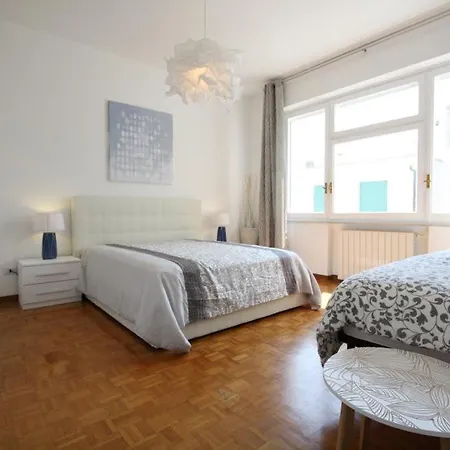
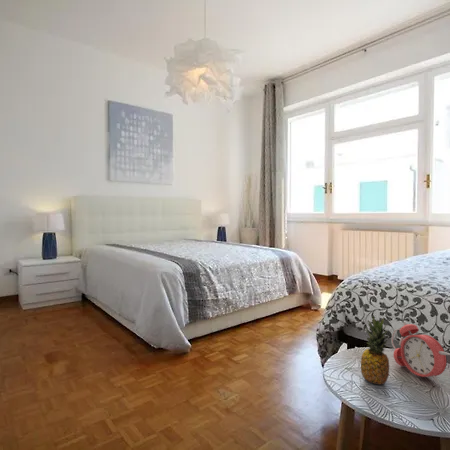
+ fruit (375, 348)
+ alarm clock (418, 350)
